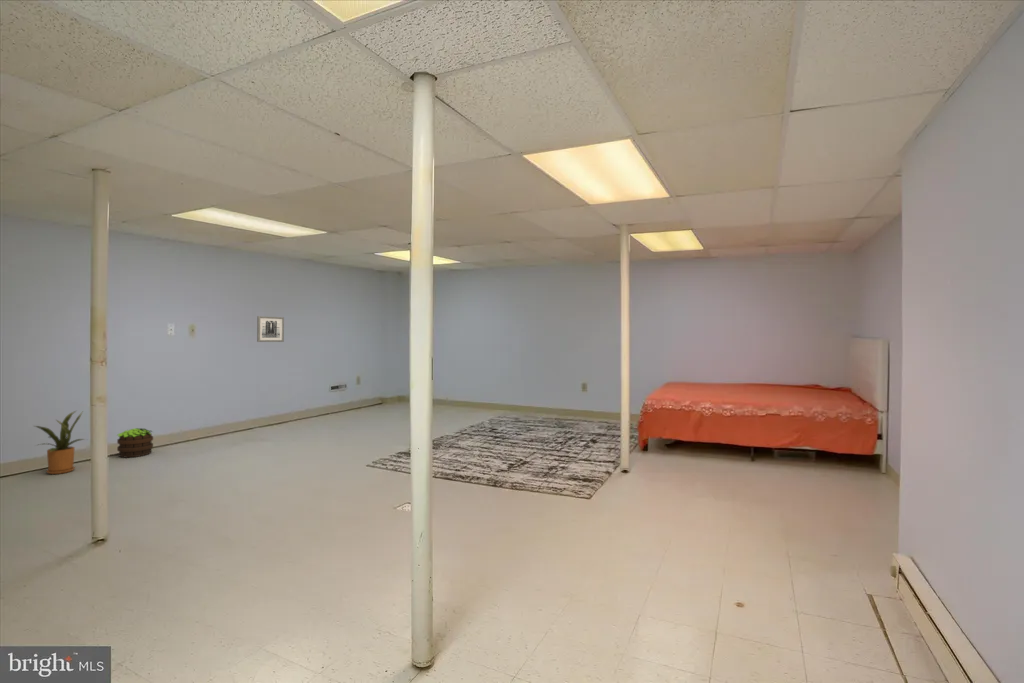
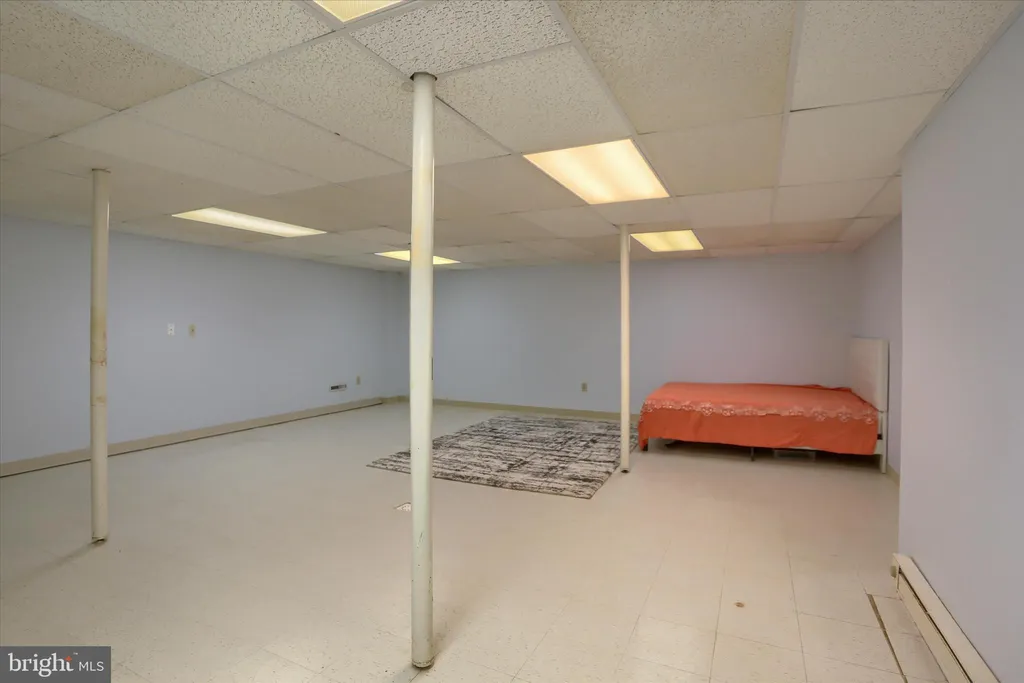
- potted plant (135, 441)
- wall art (270, 329)
- house plant (57, 442)
